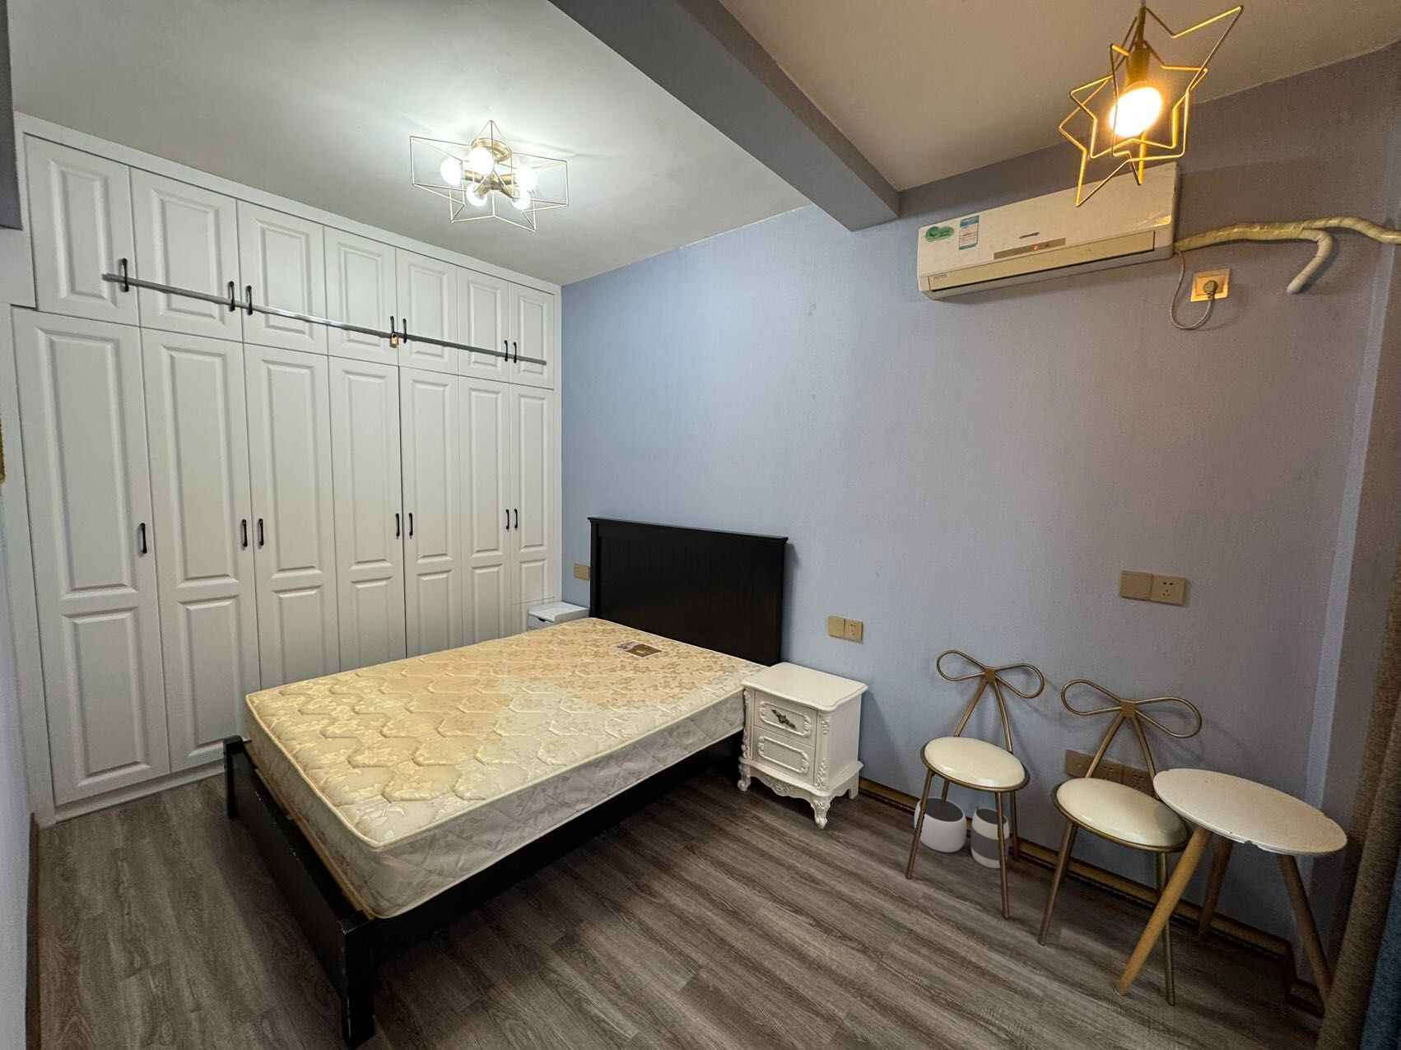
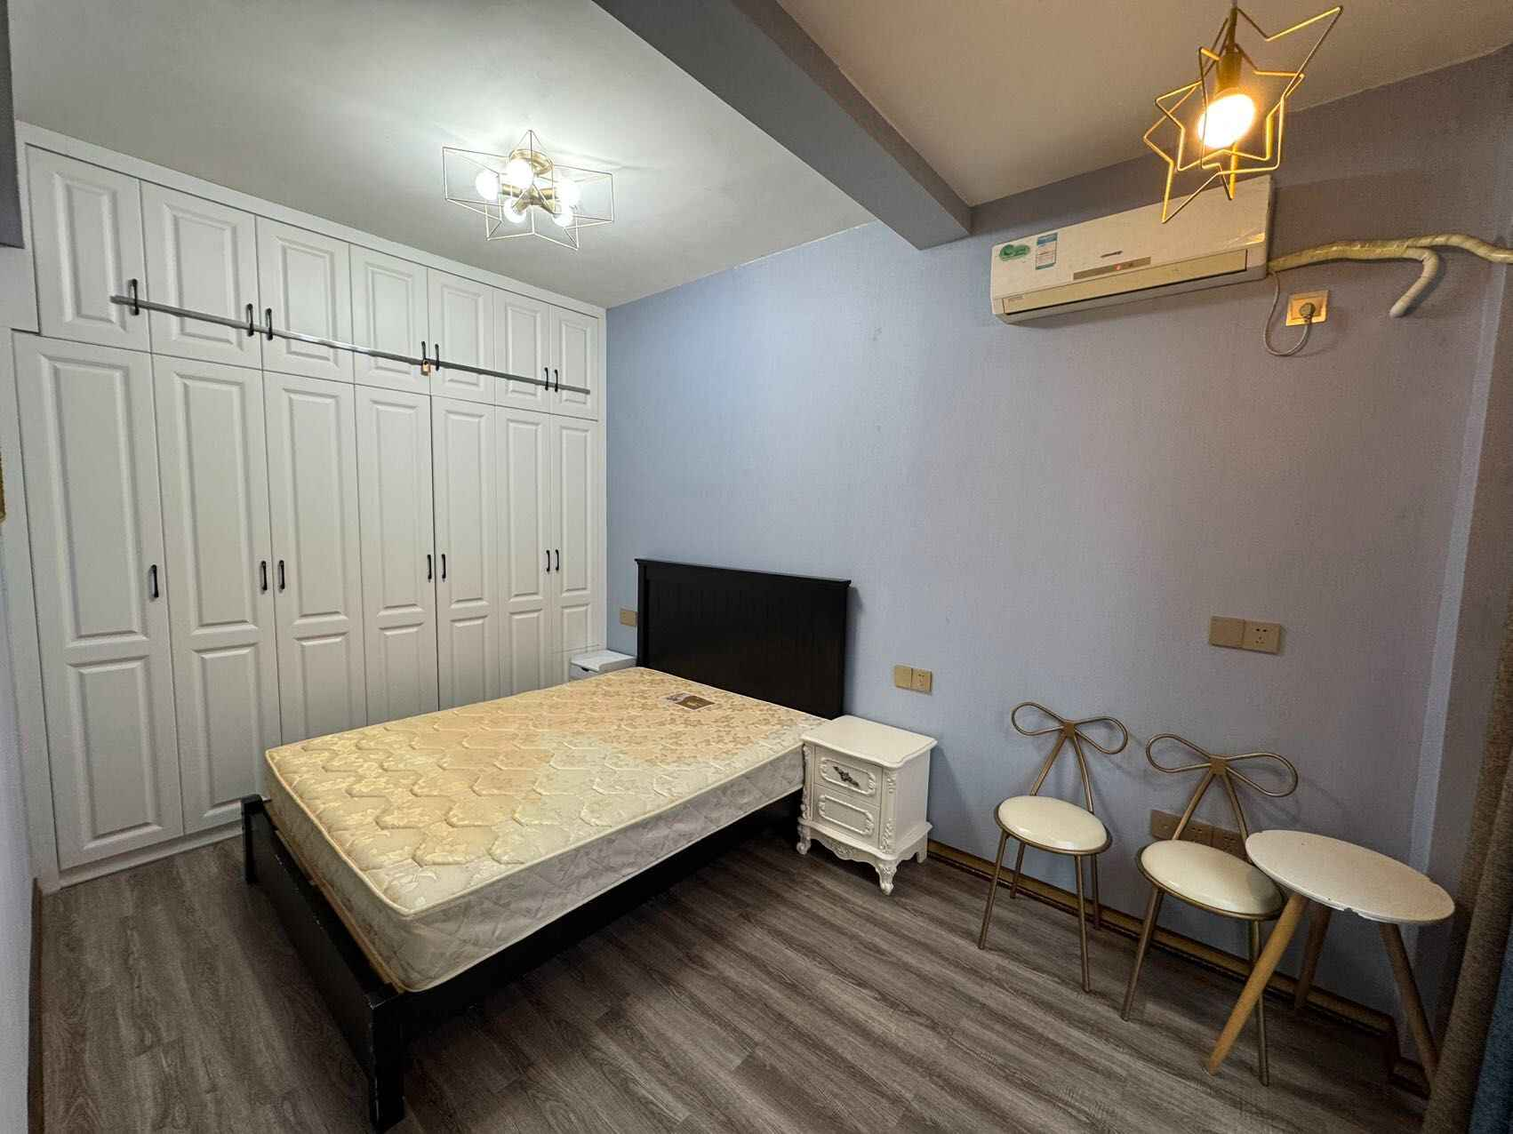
- waste basket (960, 825)
